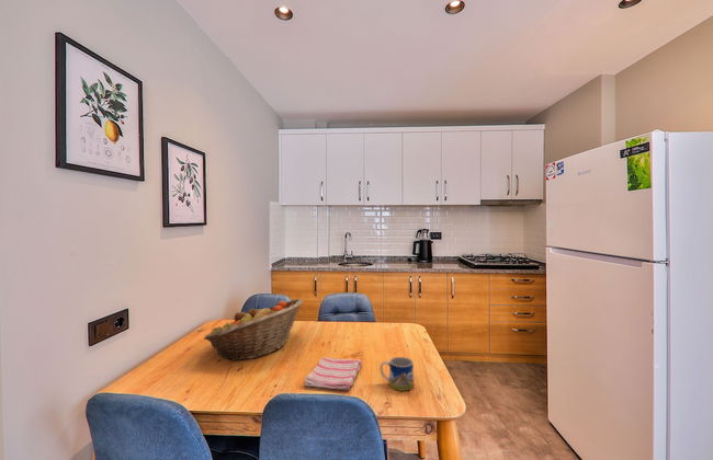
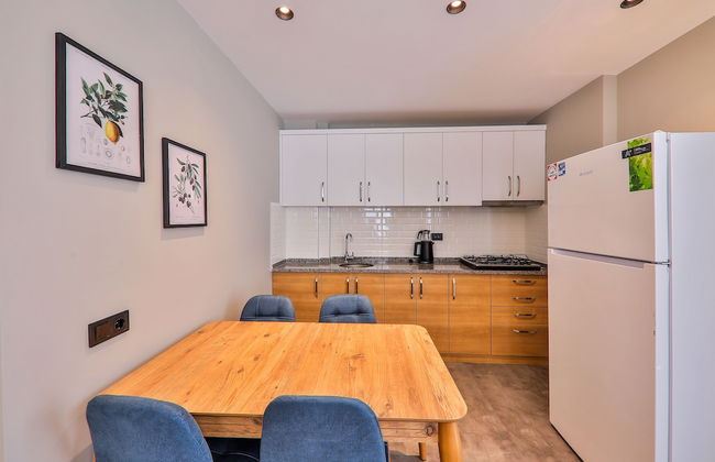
- dish towel (335, 370)
- mug (396, 372)
- fruit basket (258, 324)
